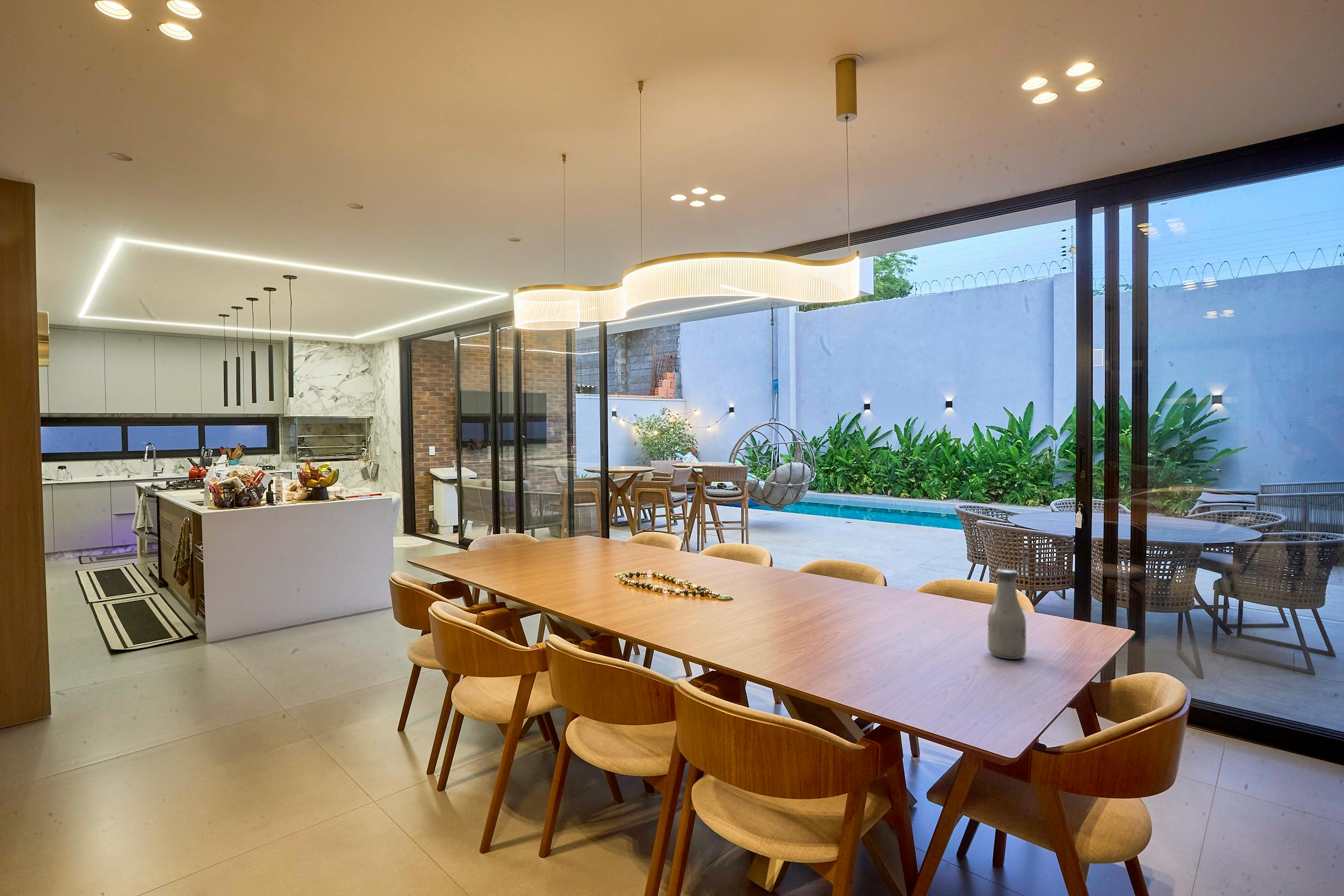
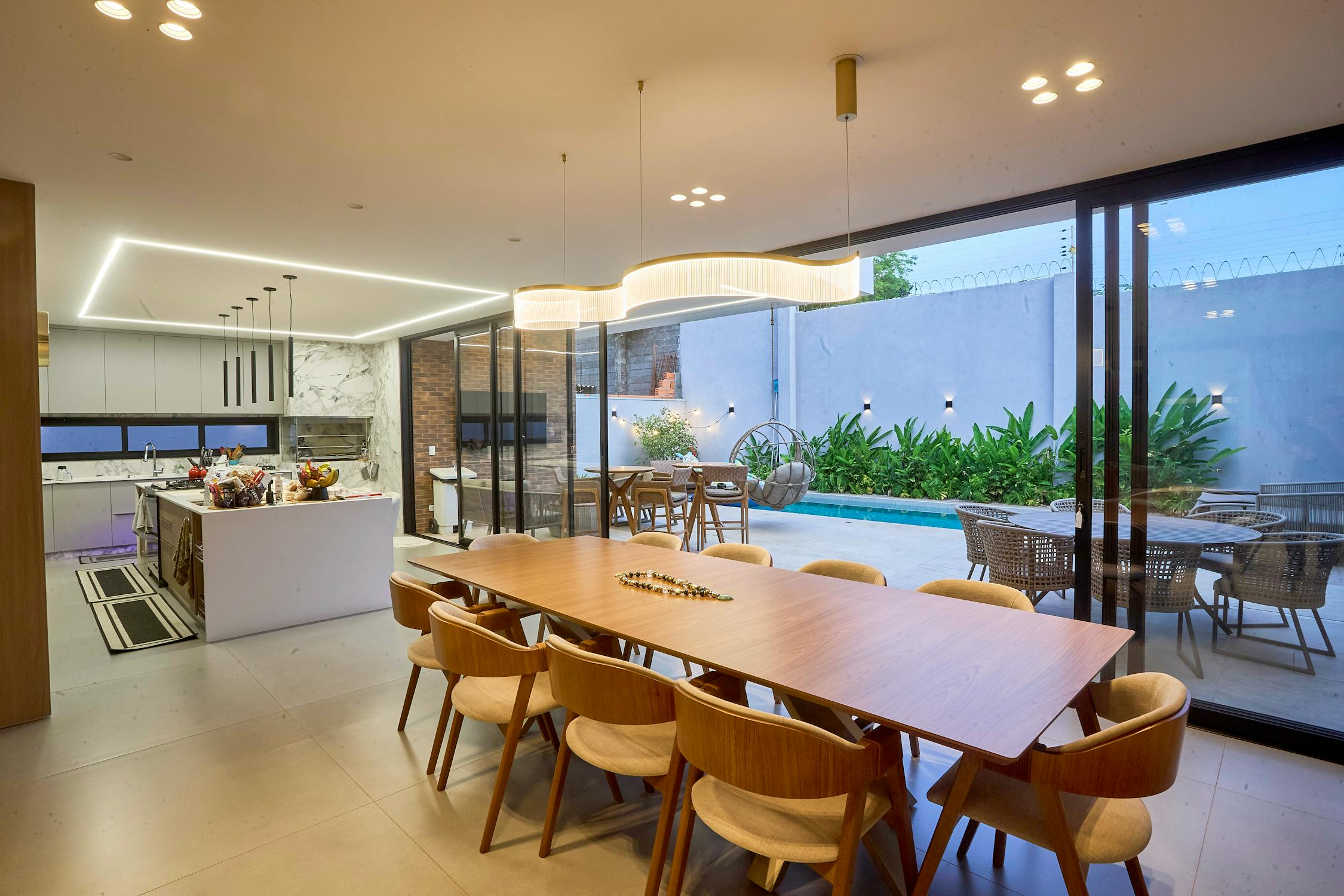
- bottle (1007, 612)
